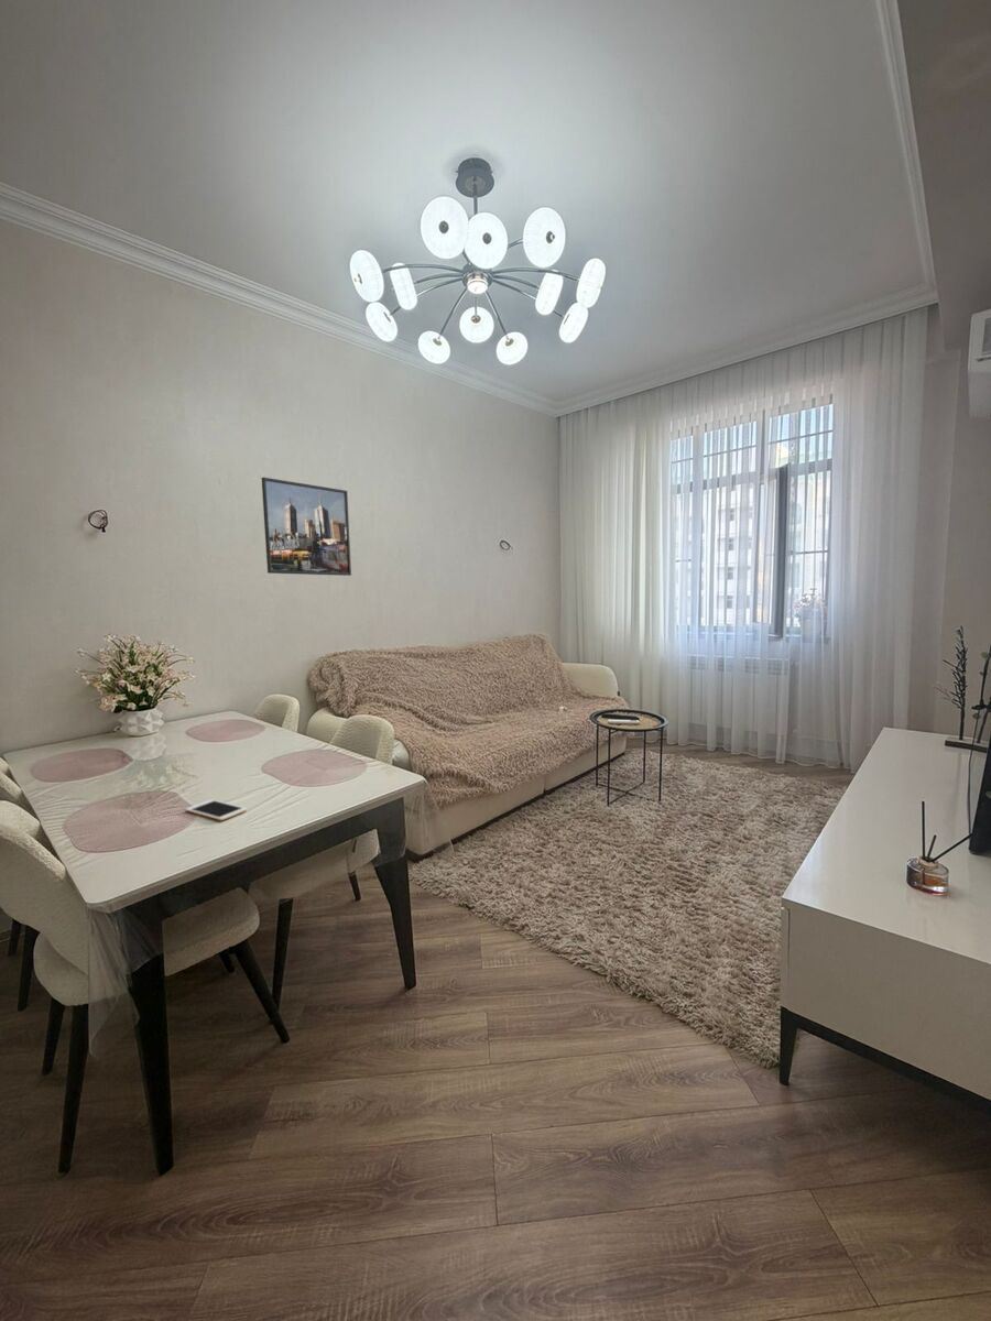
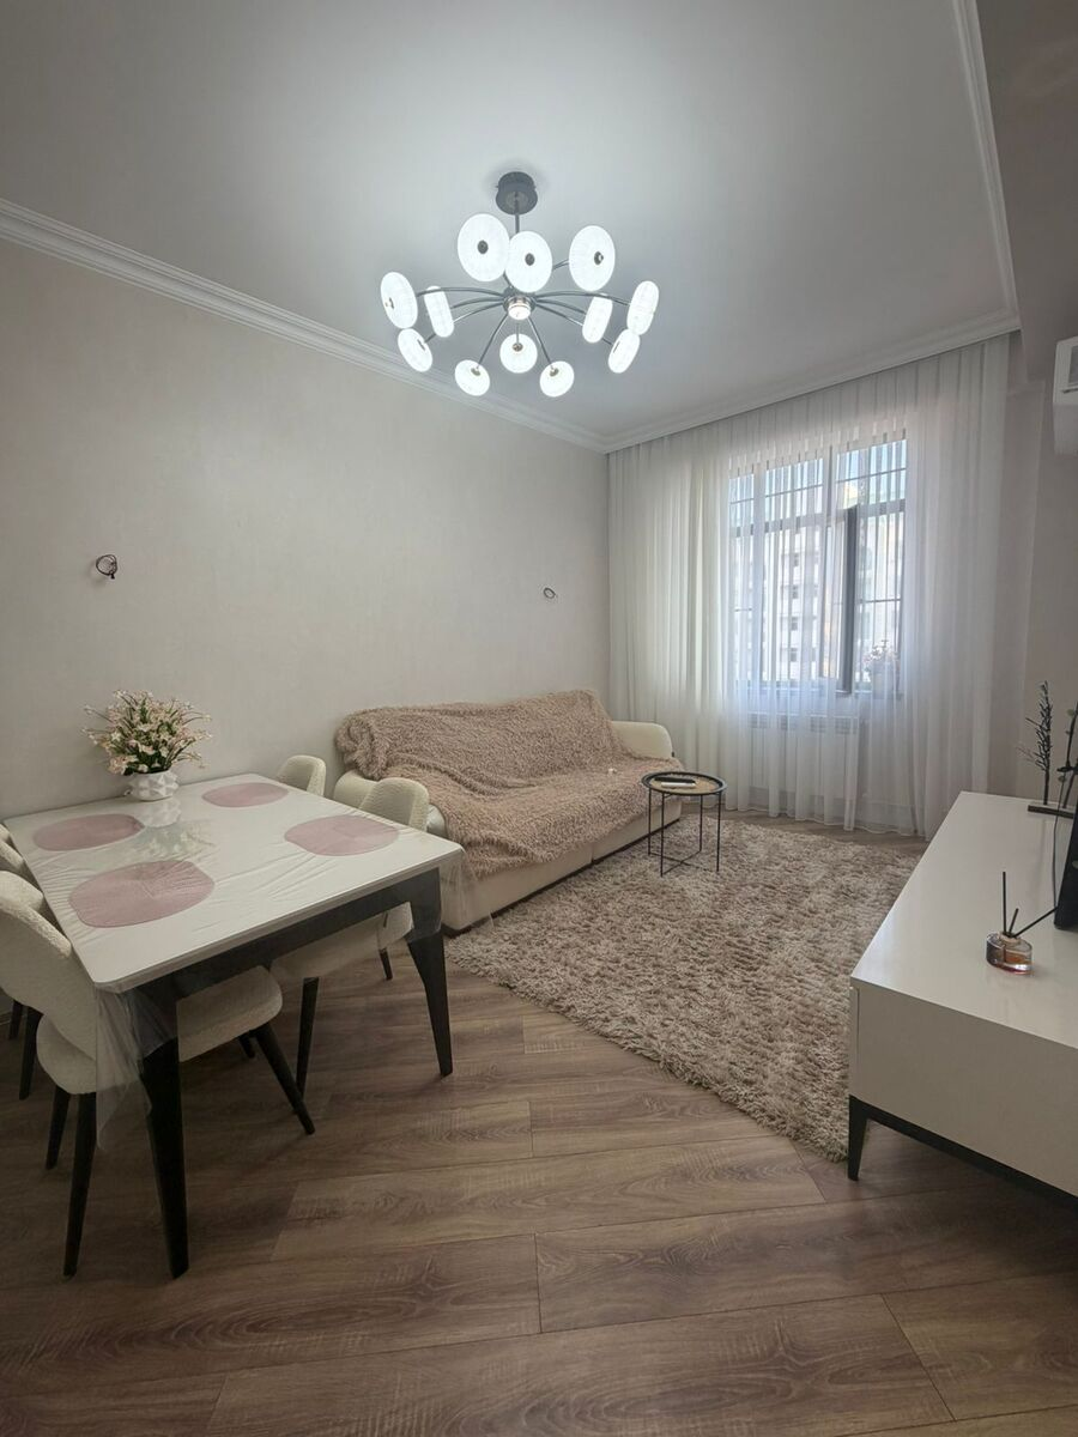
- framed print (309, 530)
- cell phone (216, 809)
